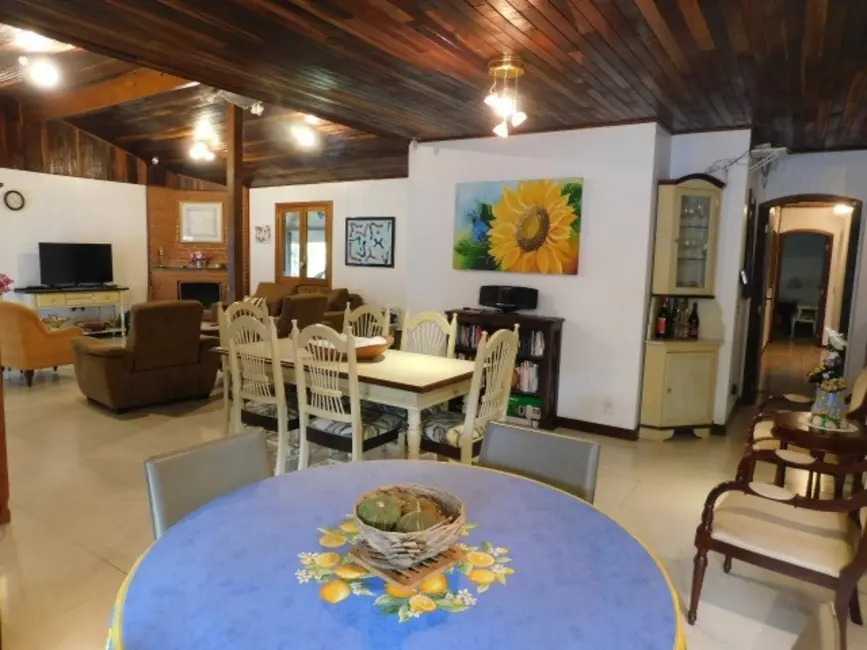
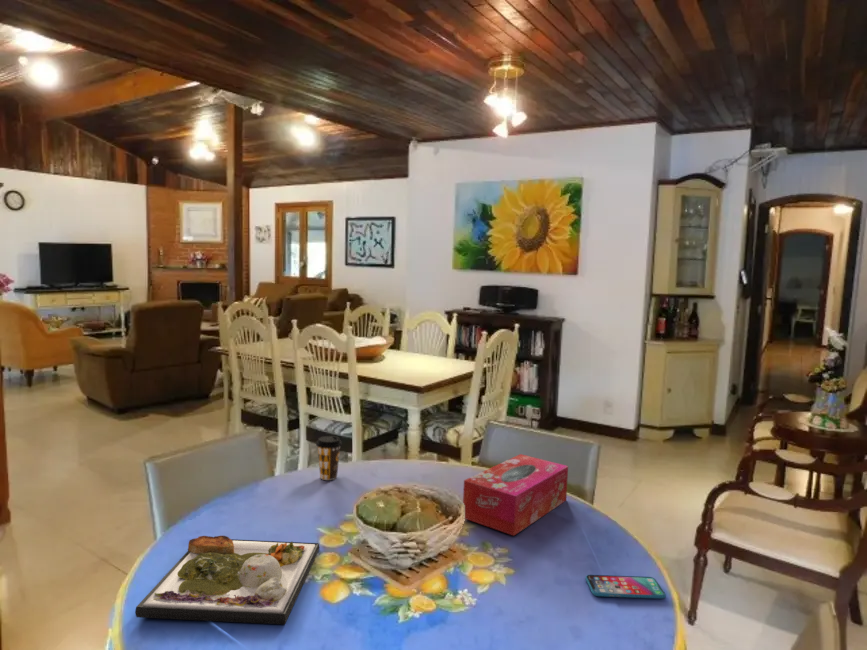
+ smartphone (624, 586)
+ tissue box (517, 490)
+ coffee cup (328, 458)
+ dinner plate (237, 569)
